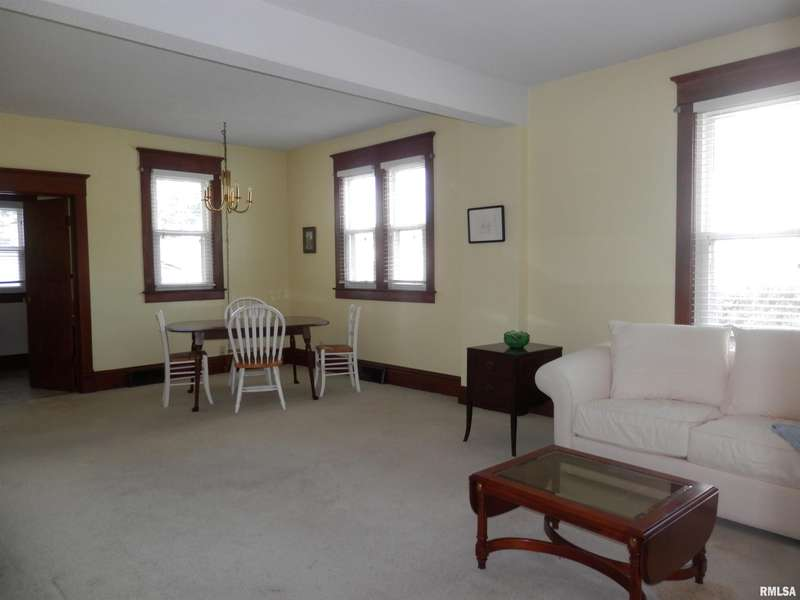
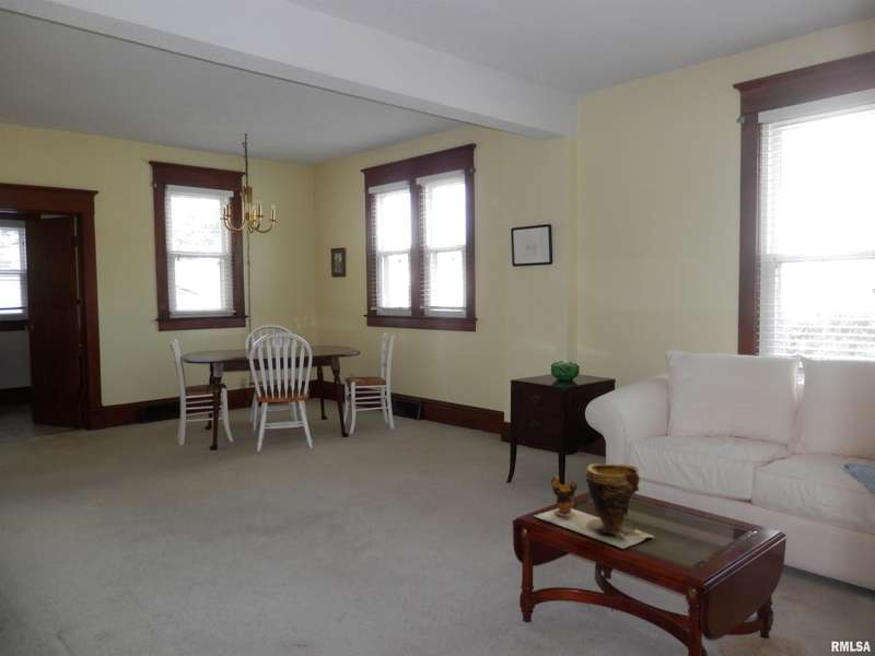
+ clay pot (591, 494)
